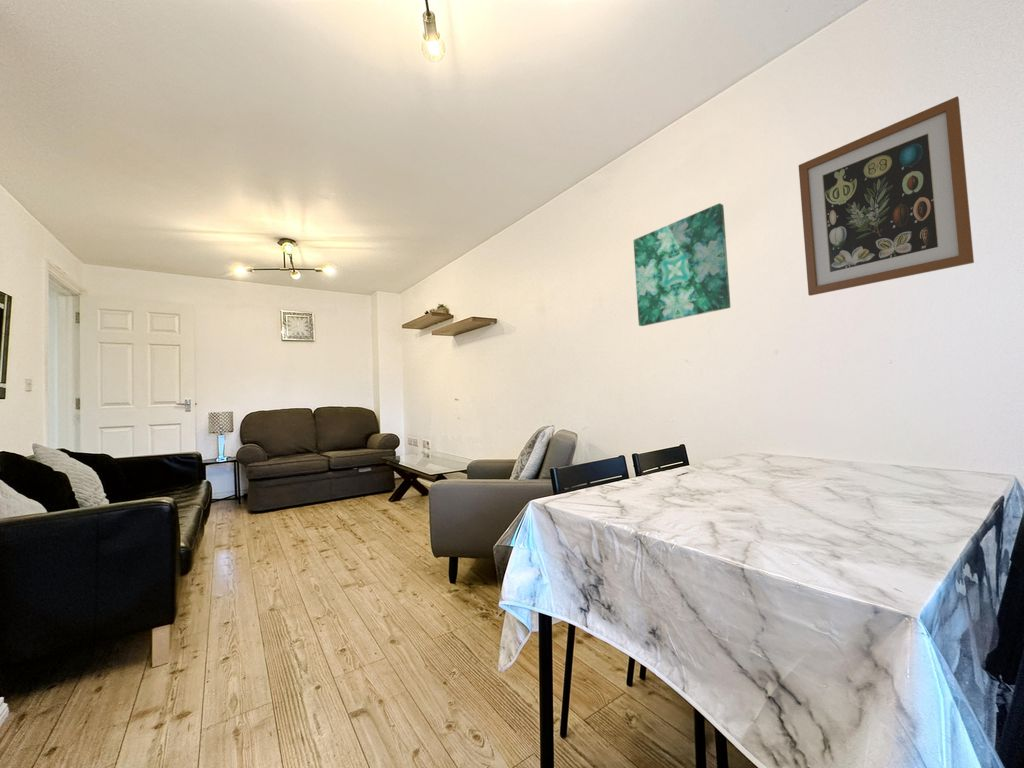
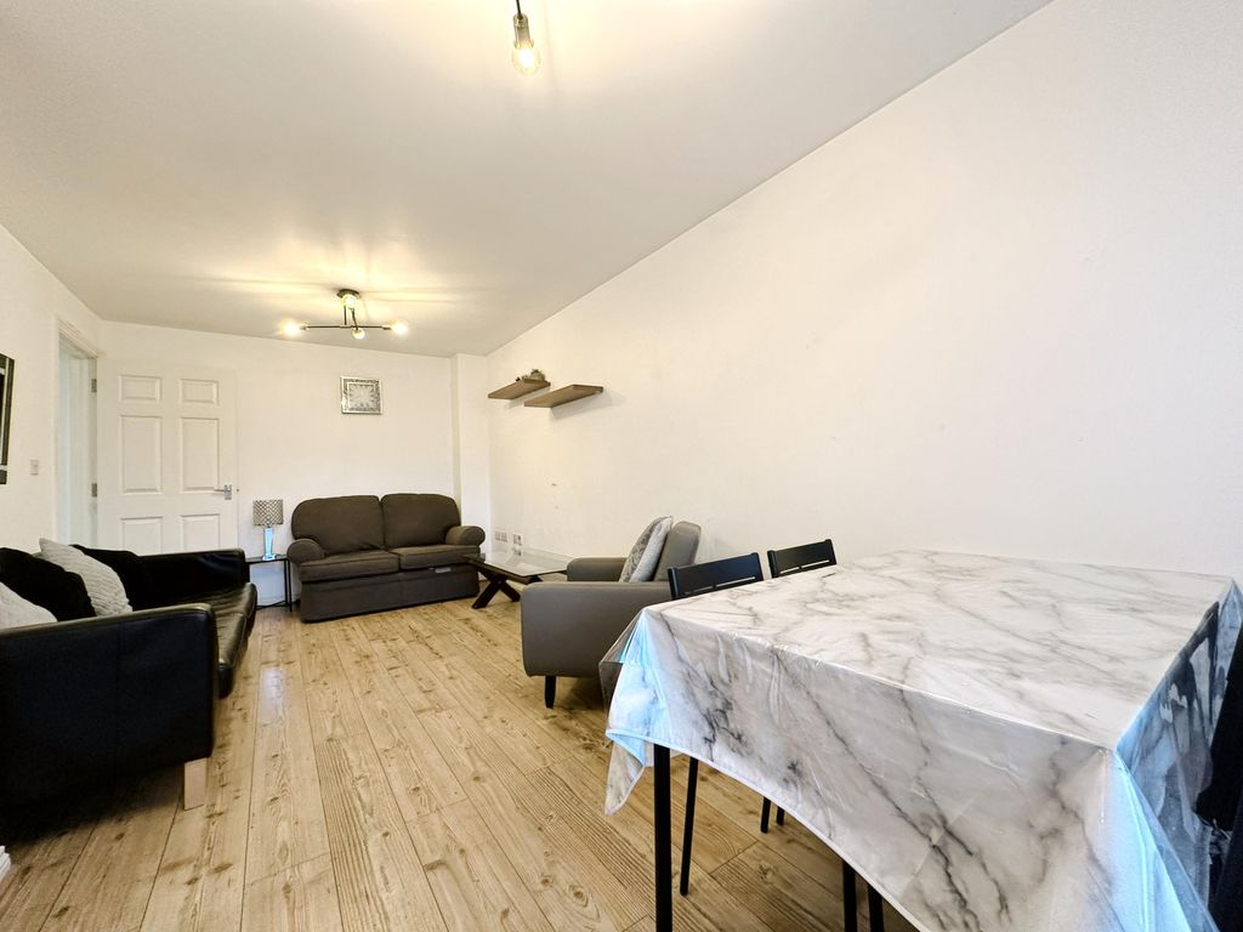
- wall art (677, 270)
- wall art (875, 207)
